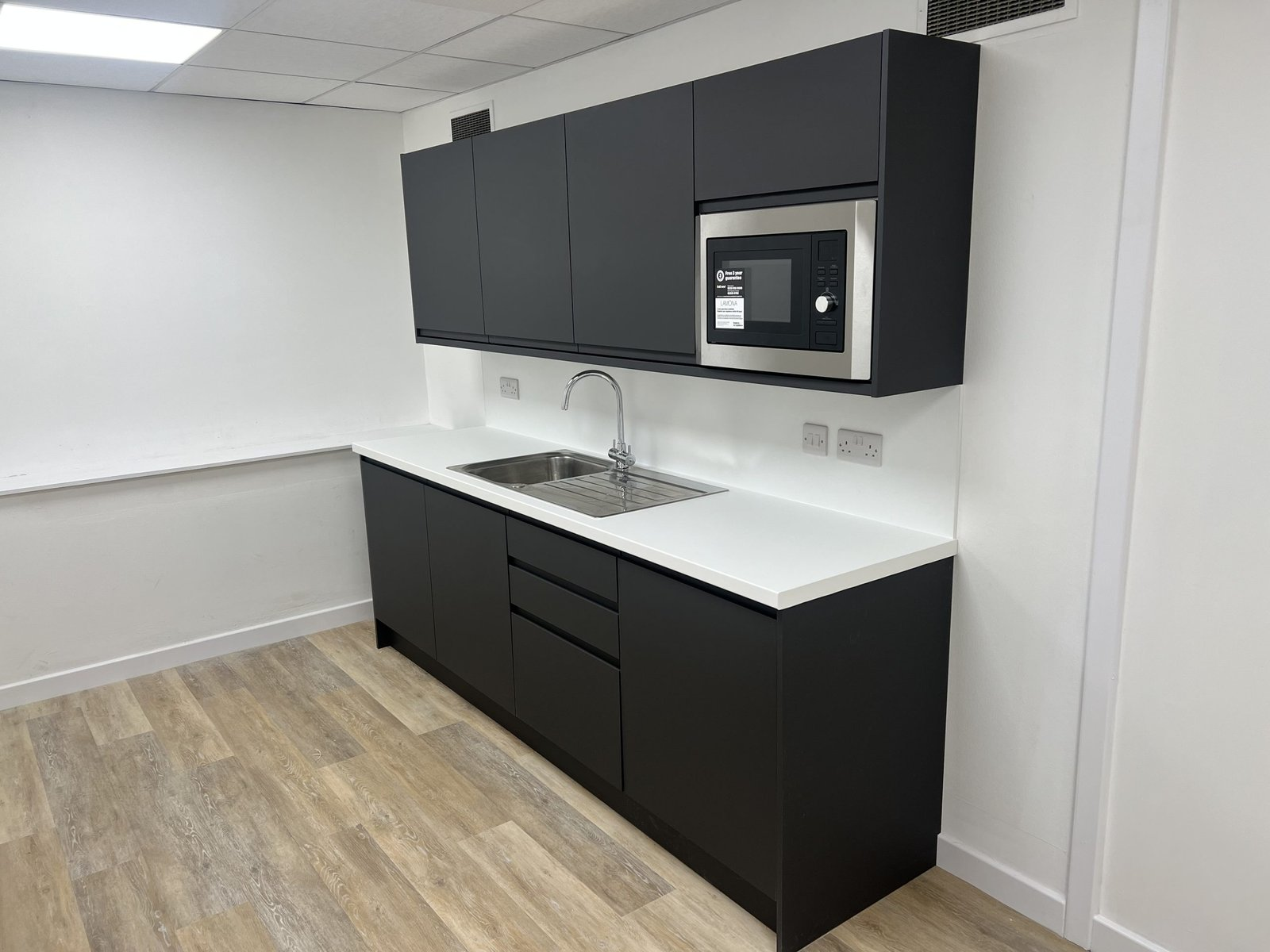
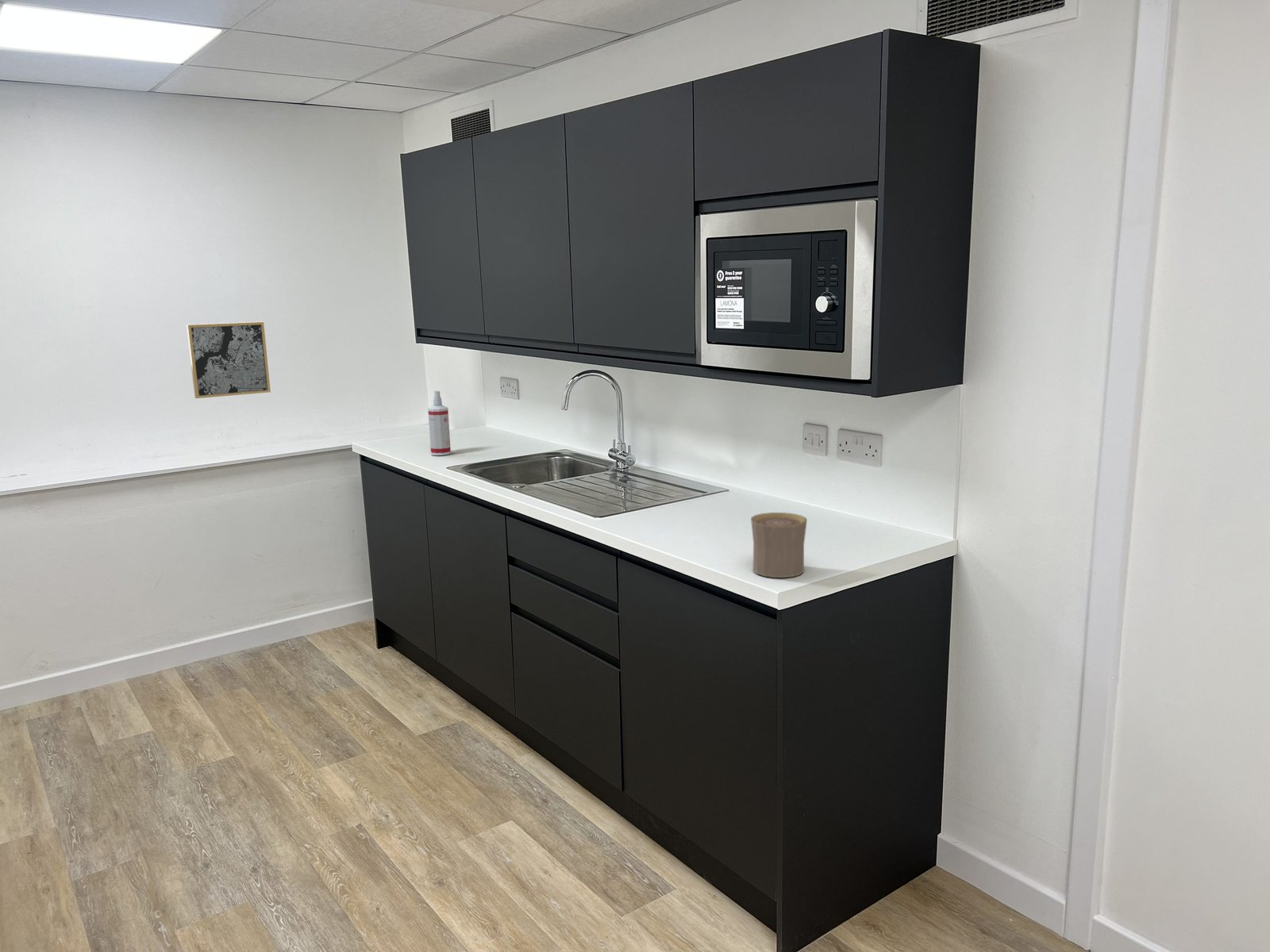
+ cup (778, 544)
+ spray bottle (438, 422)
+ wall art (229, 359)
